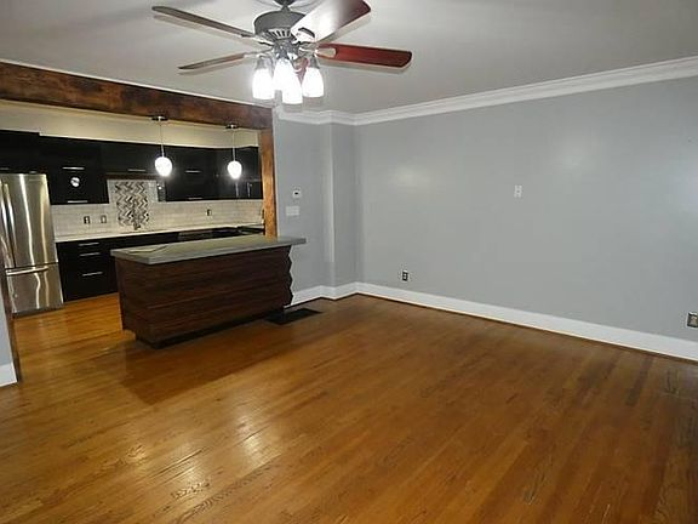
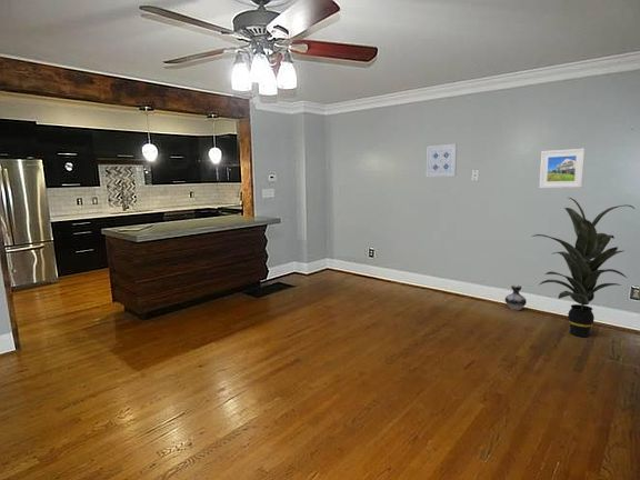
+ wall art (440, 160)
+ indoor plant (579, 266)
+ ceramic jug (516, 297)
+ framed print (561, 169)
